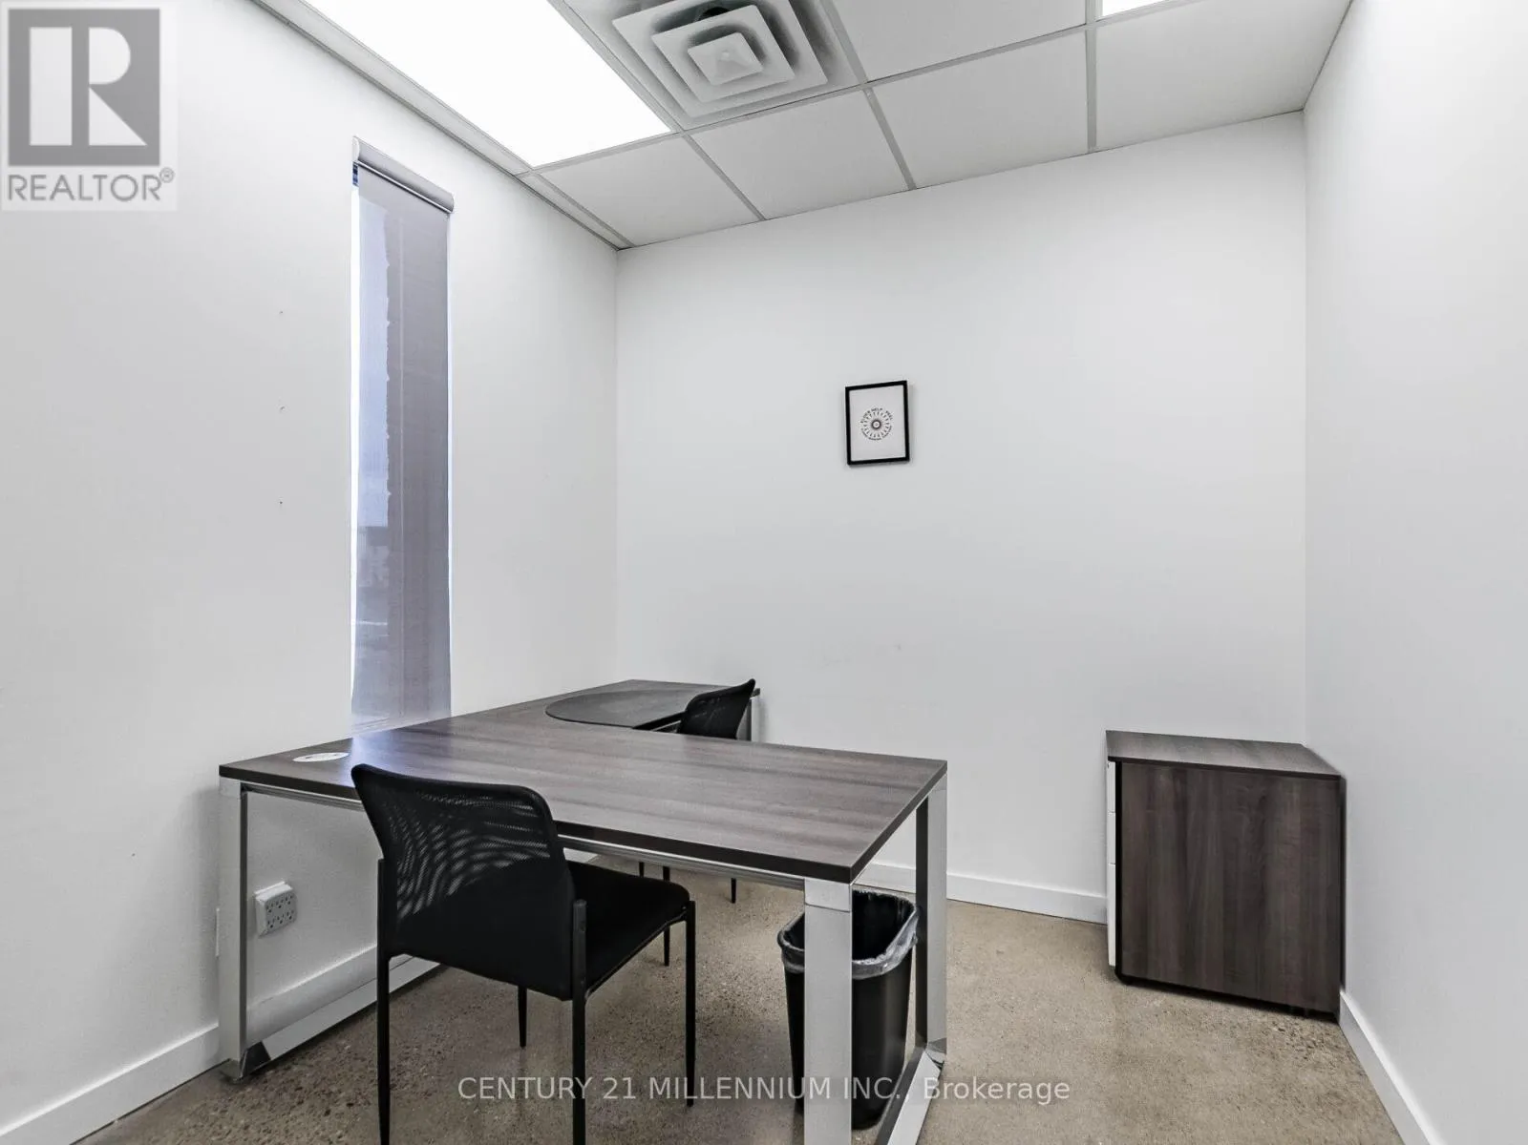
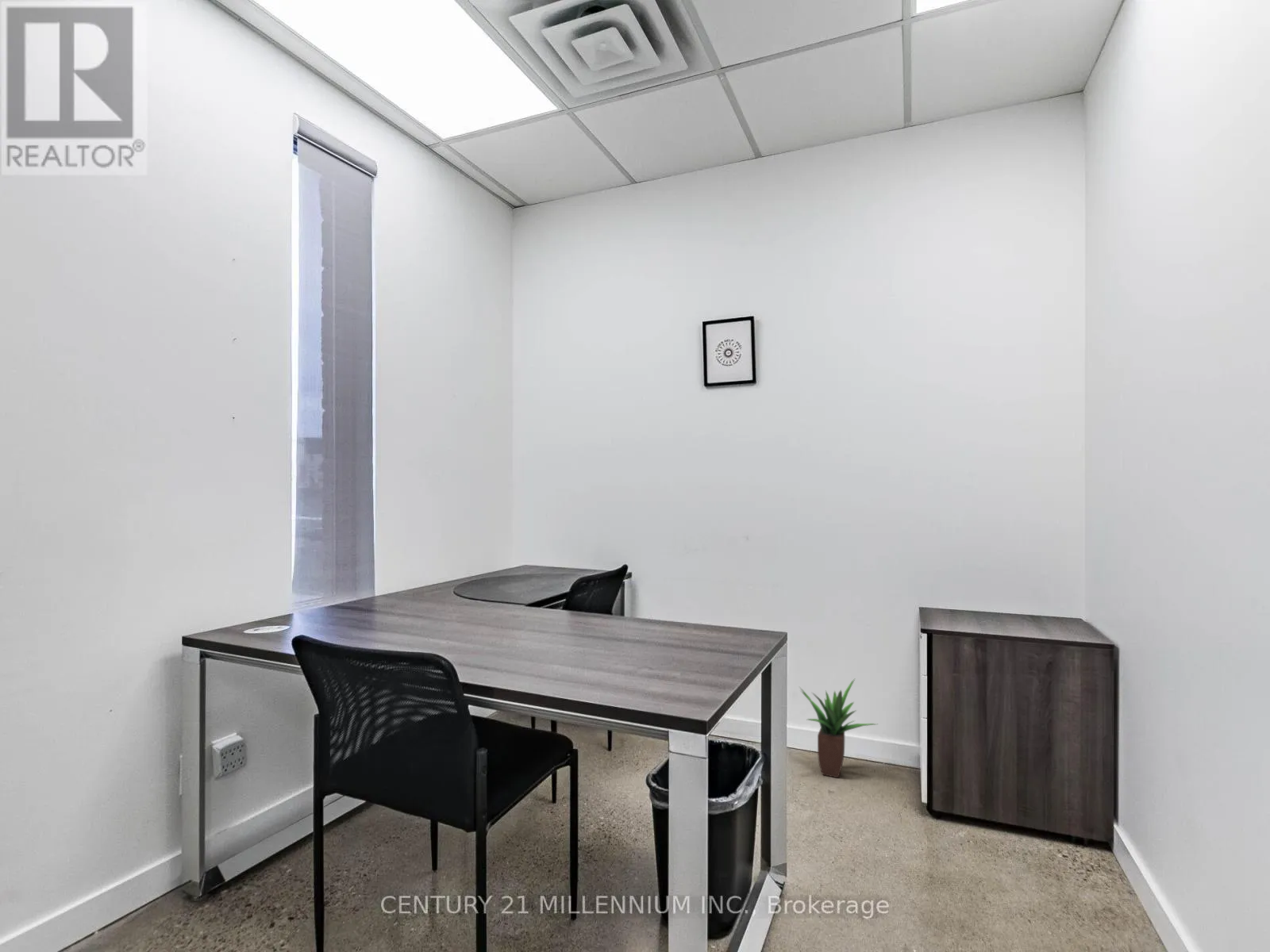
+ potted plant (837, 725)
